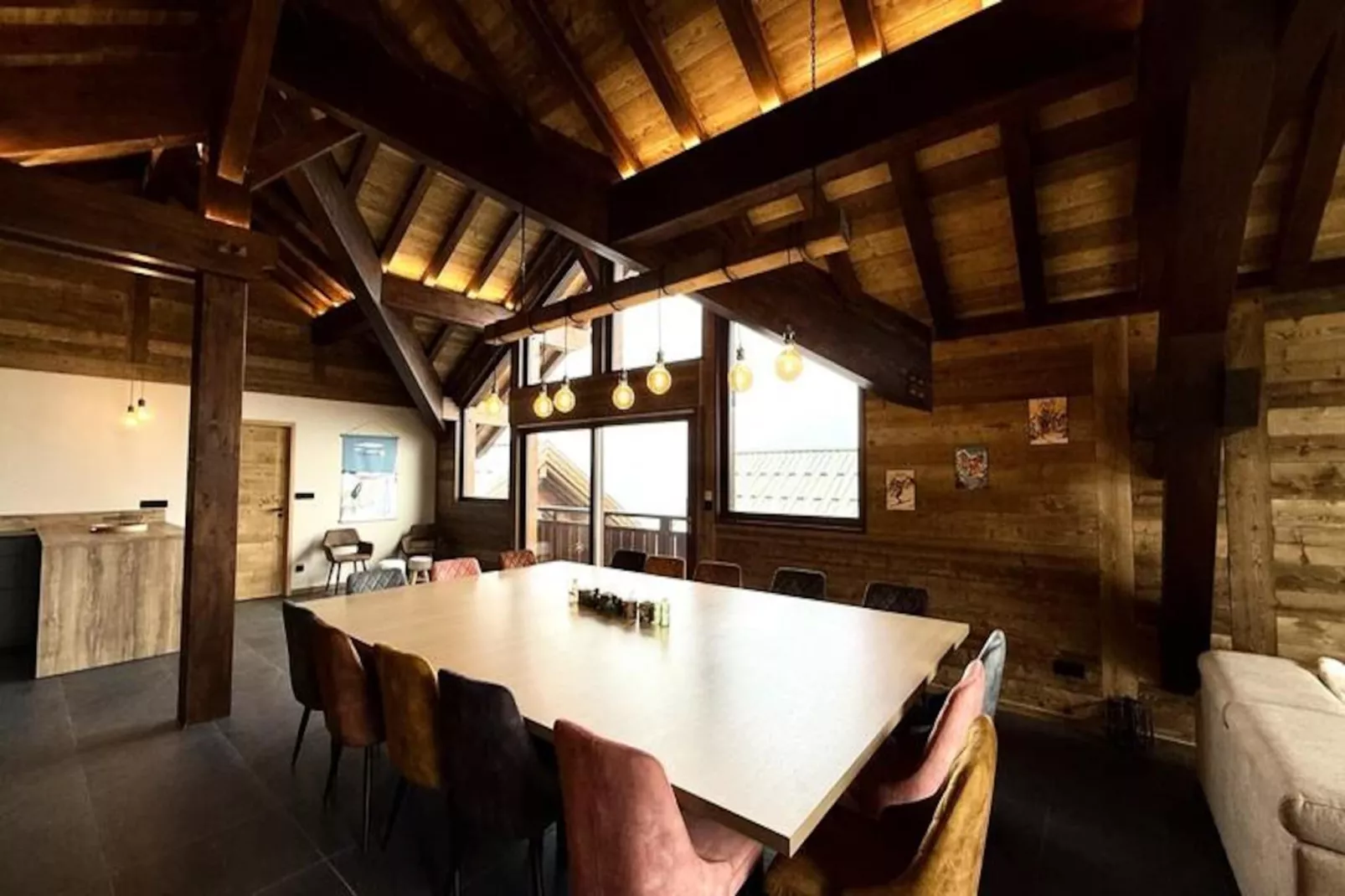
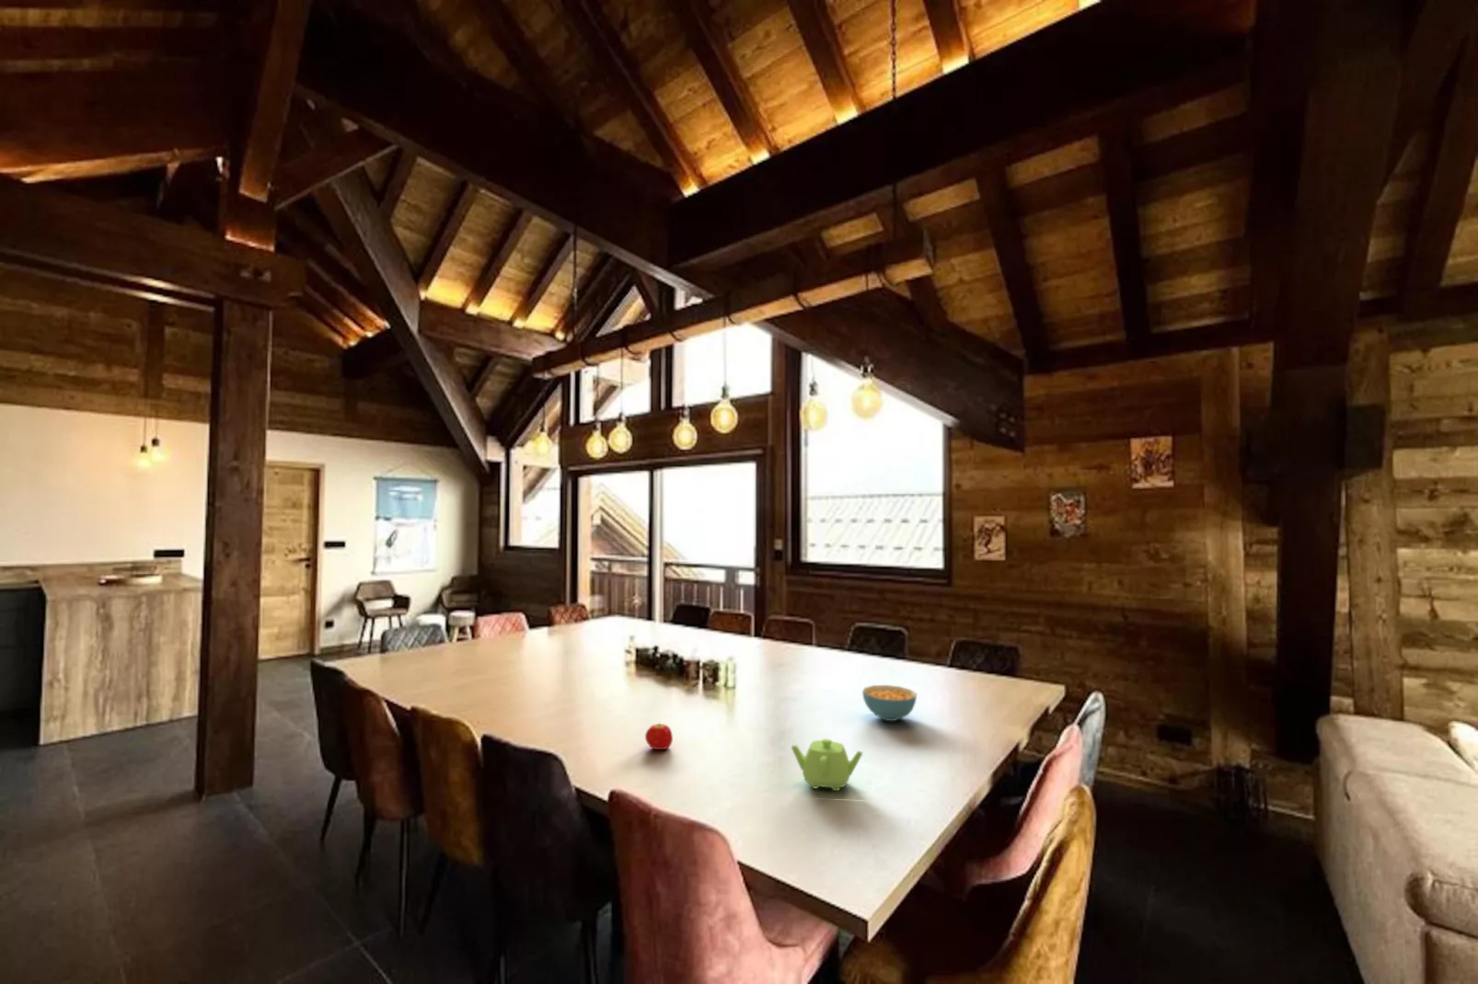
+ teapot (825, 763)
+ cereal bowl (889, 705)
+ fruit (659, 735)
